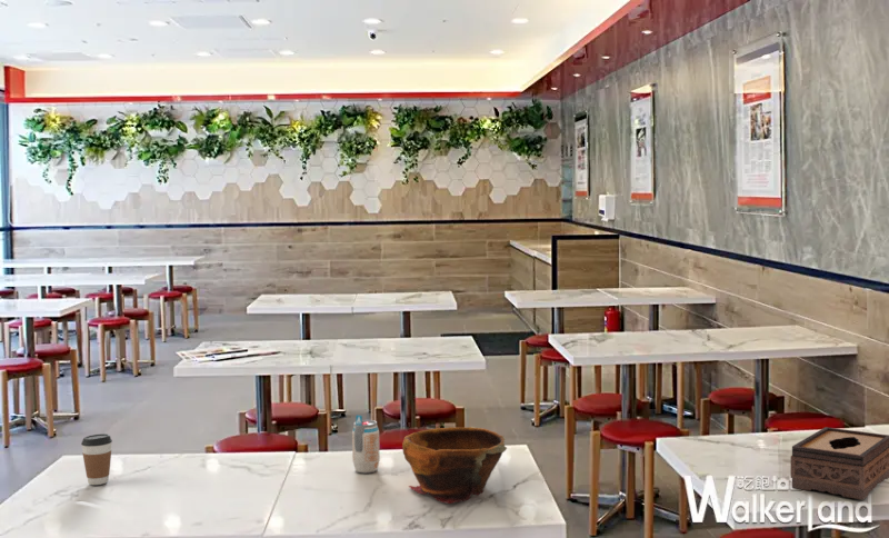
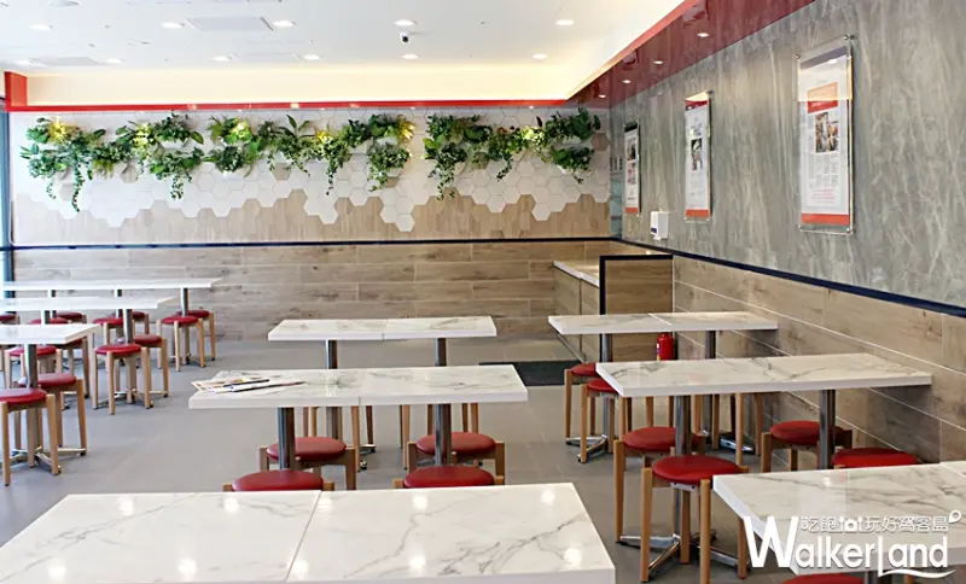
- coffee cup (97, 459)
- tissue box (842, 460)
- bowl (455, 464)
- beverage can (364, 441)
